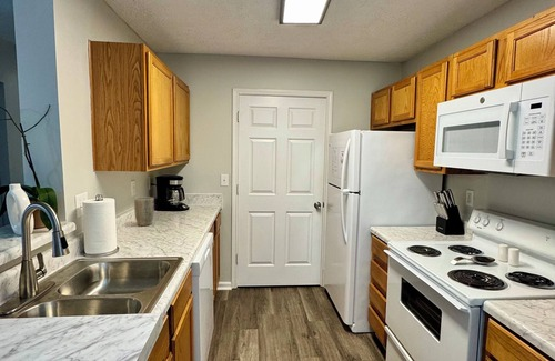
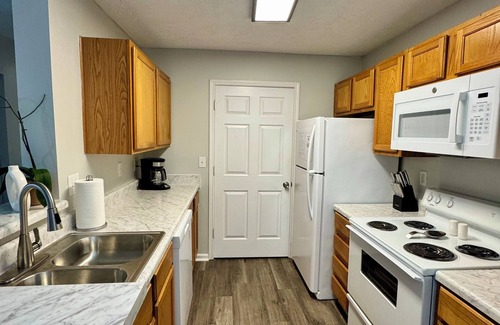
- plant pot (144, 211)
